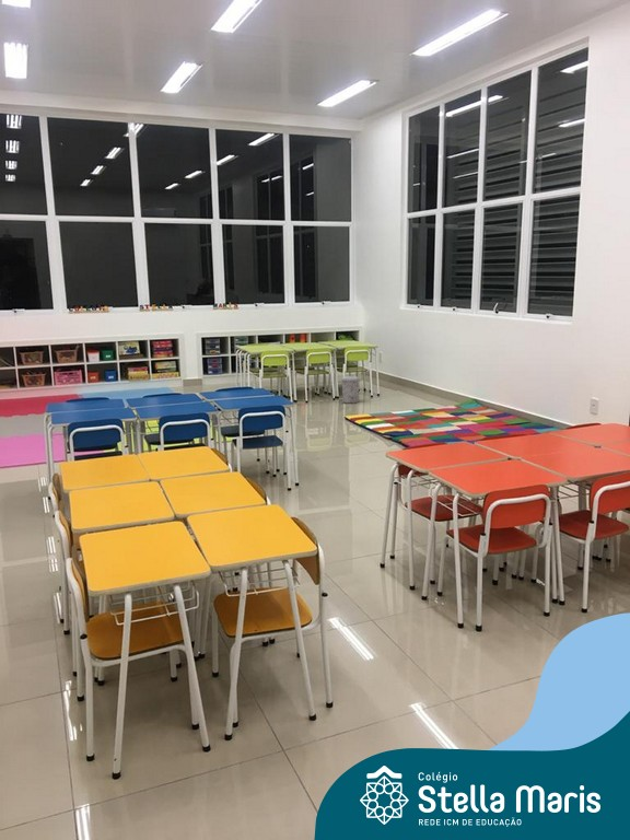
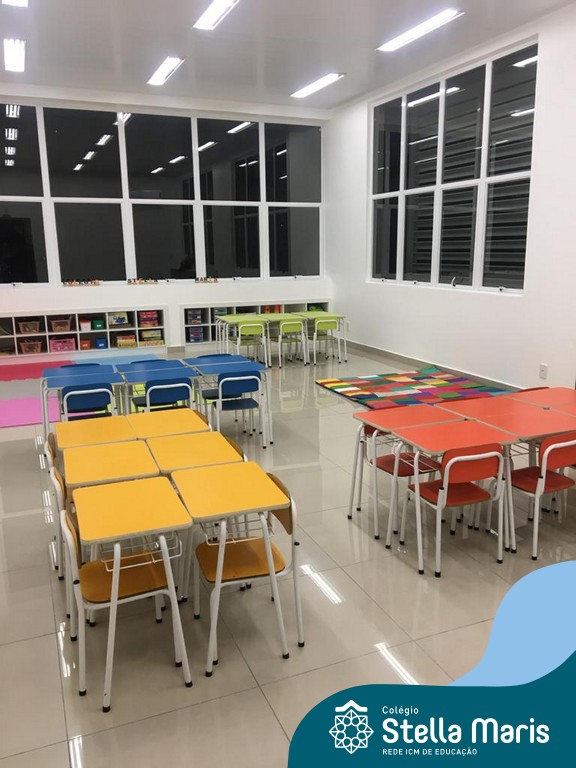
- trash can (350, 388)
